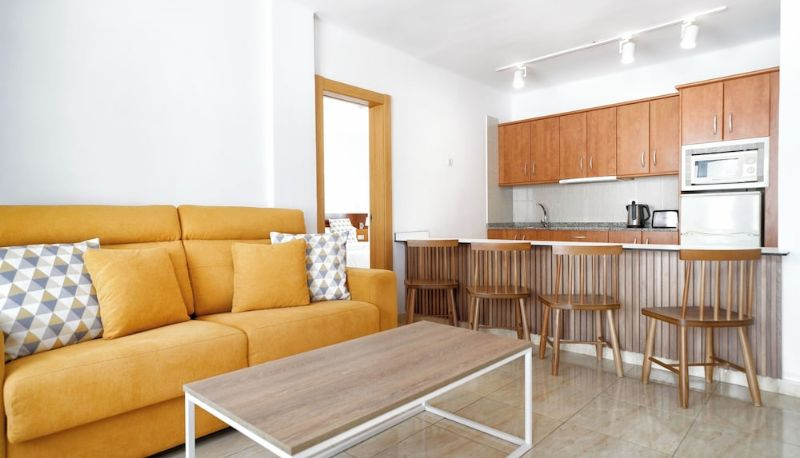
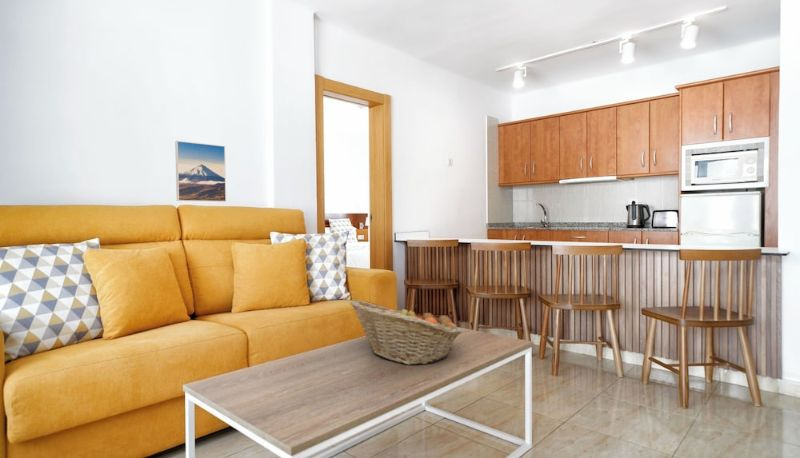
+ fruit basket (404, 326)
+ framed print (201, 172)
